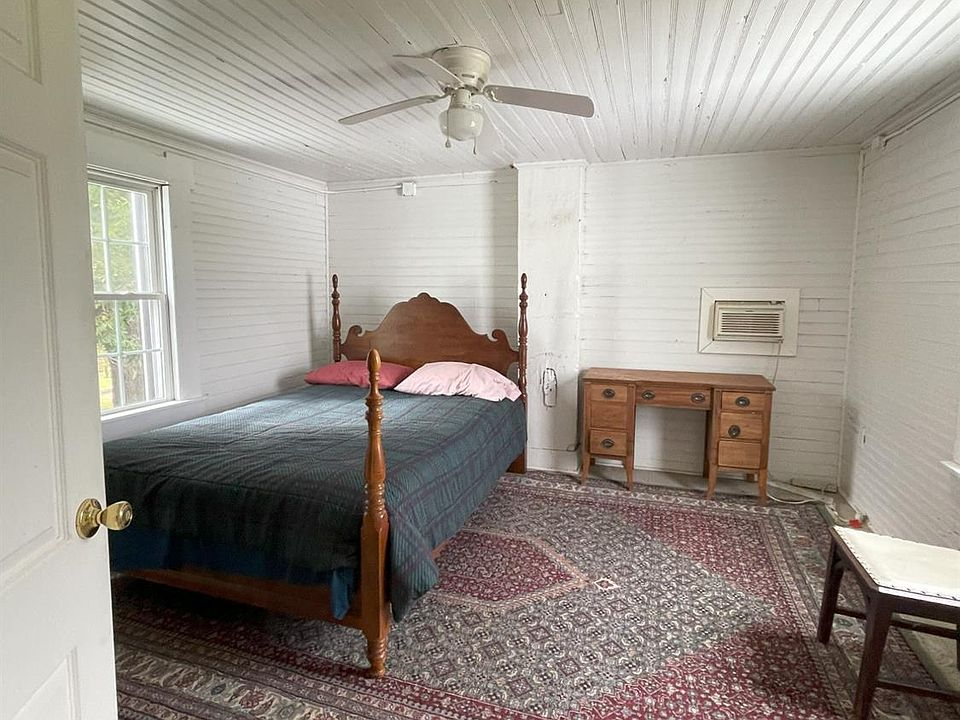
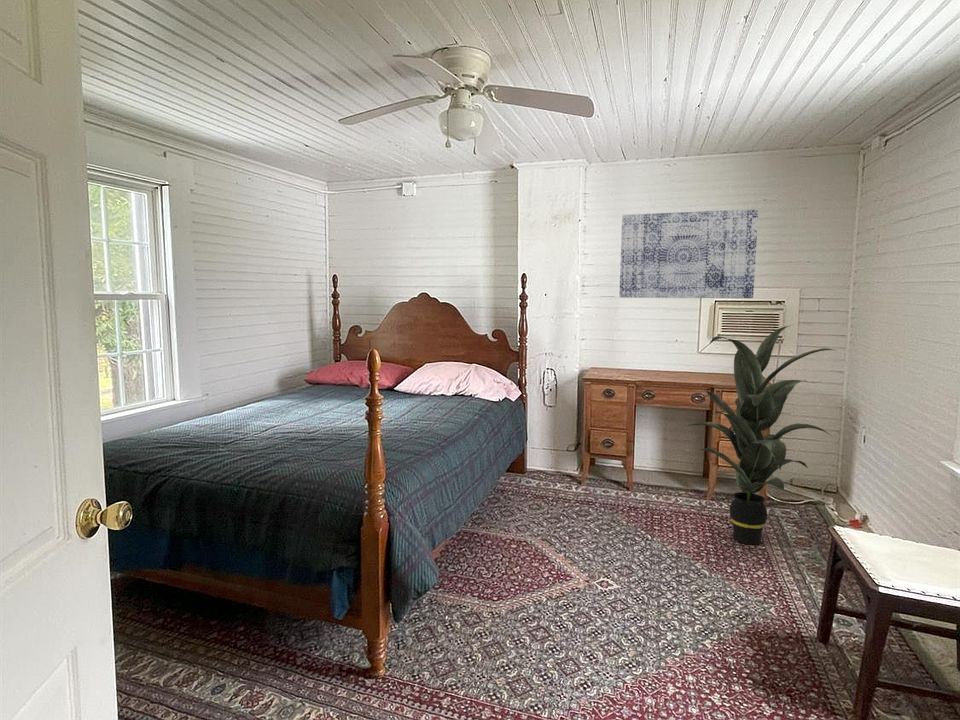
+ indoor plant (762, 435)
+ wall art (685, 255)
